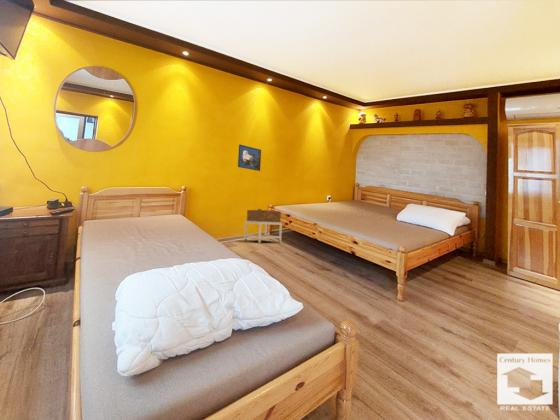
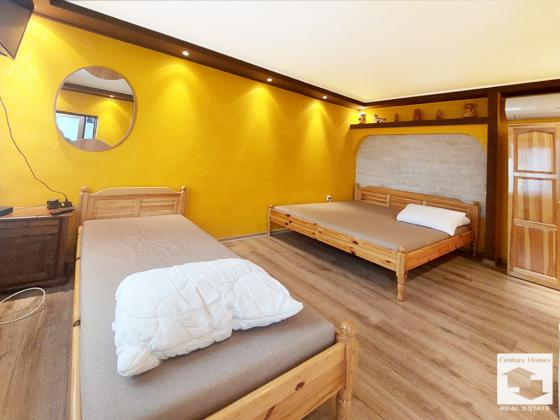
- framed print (249, 158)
- nightstand (263, 223)
